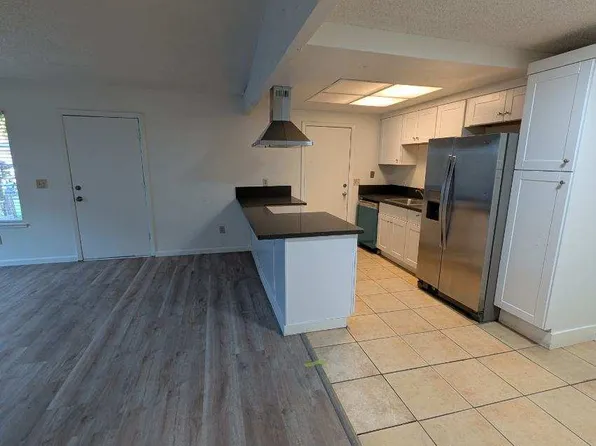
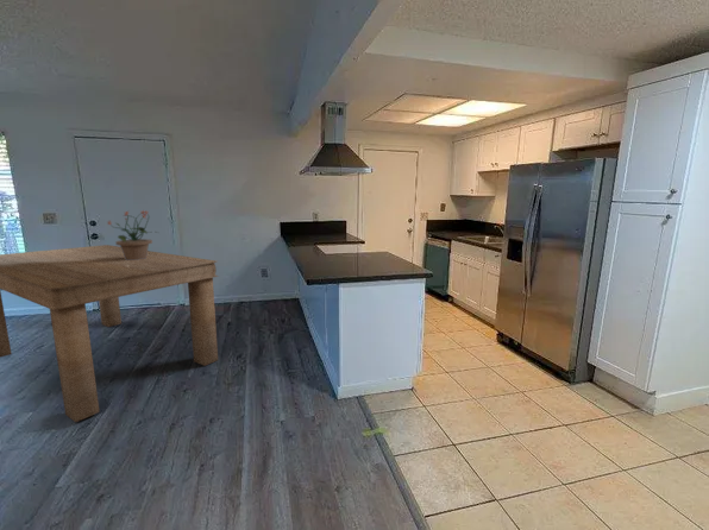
+ potted plant (136, 233)
+ dining table (100, 309)
